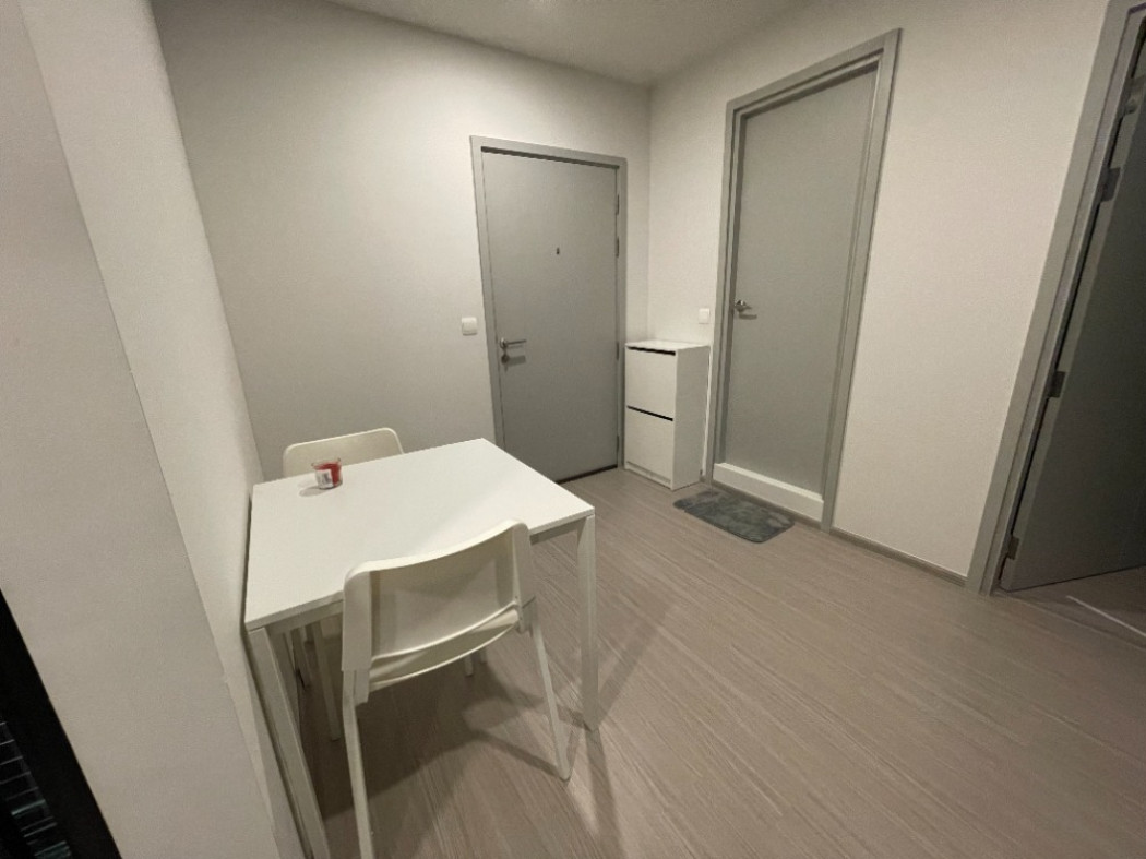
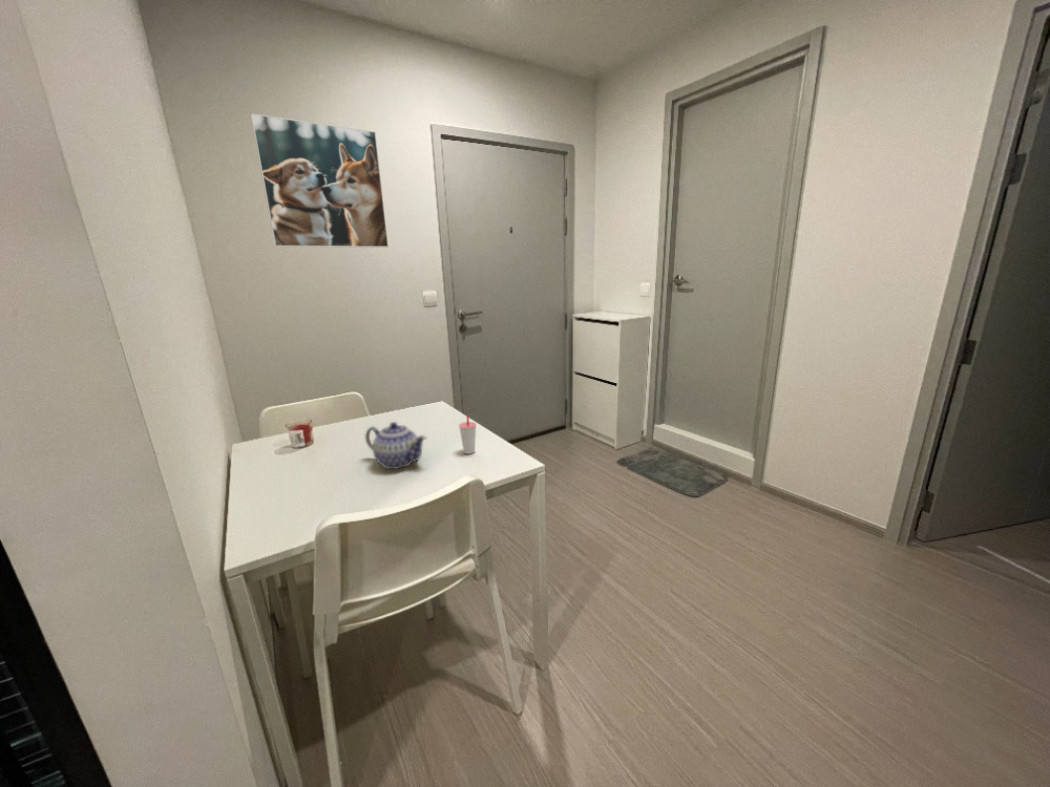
+ teapot (395, 442)
+ cup (468, 433)
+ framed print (326, 187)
